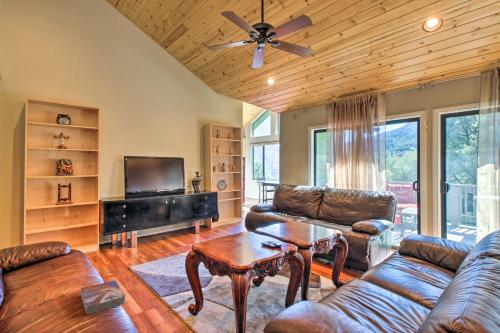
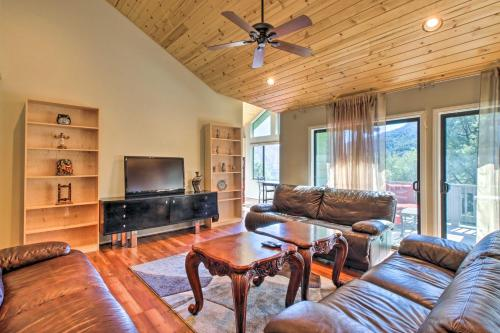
- textbook (102, 295)
